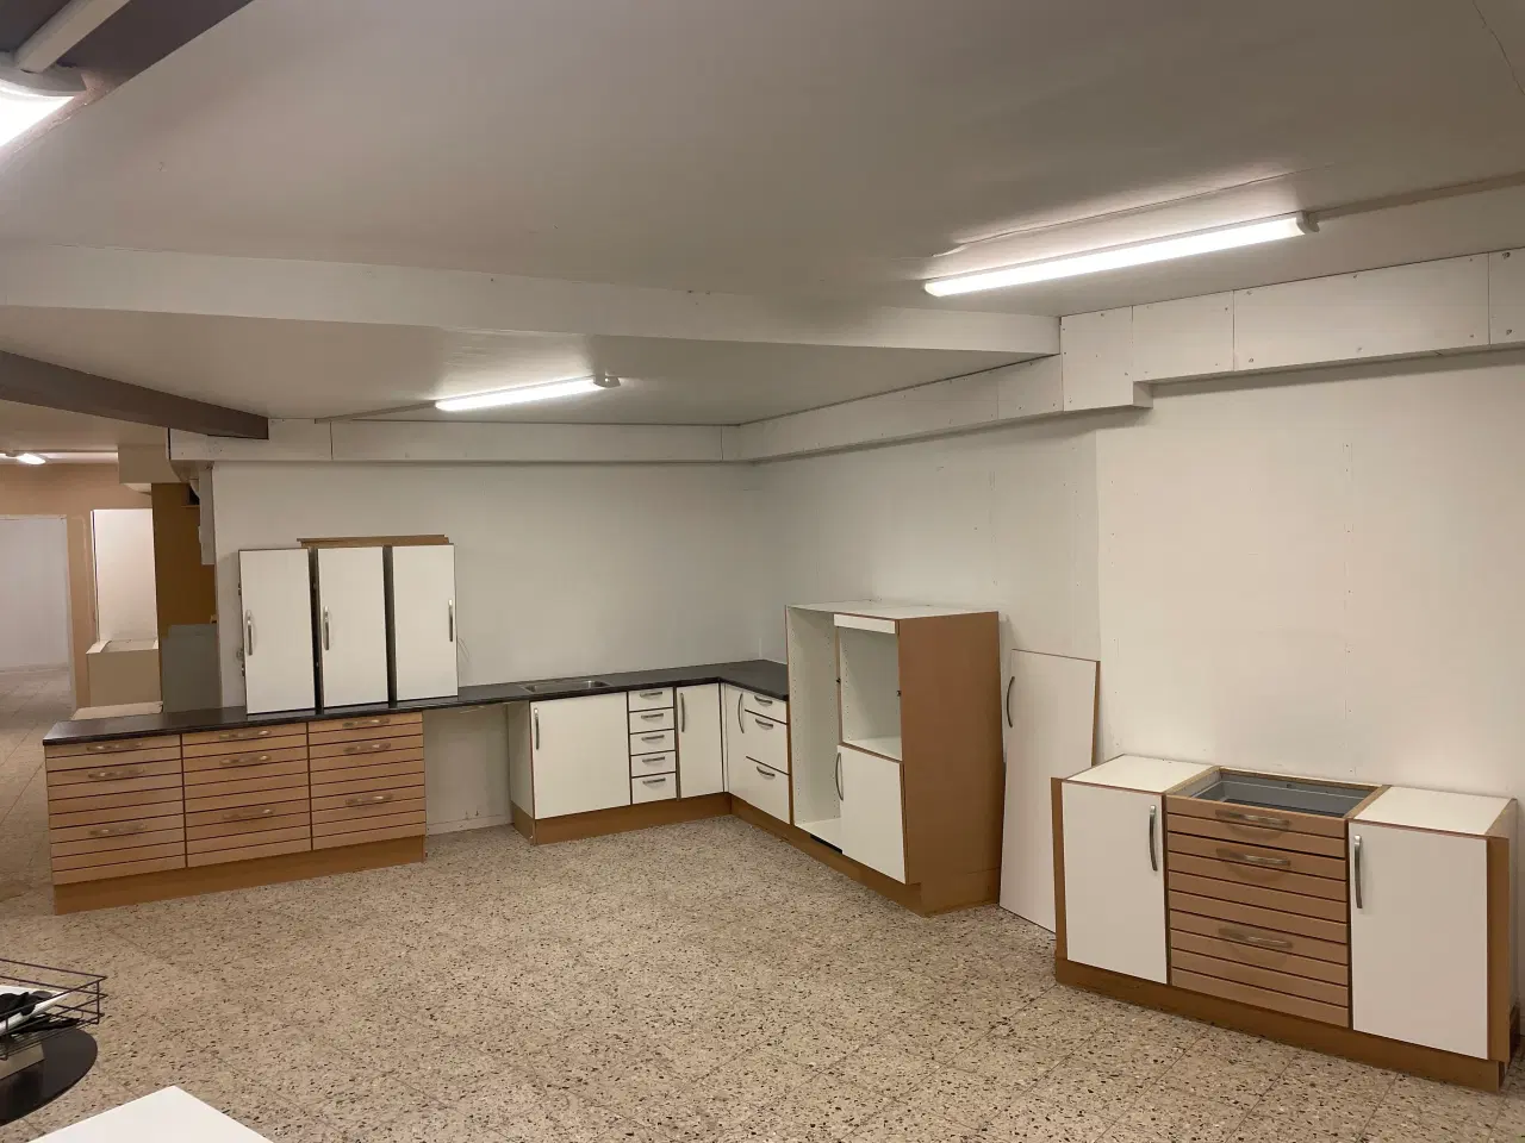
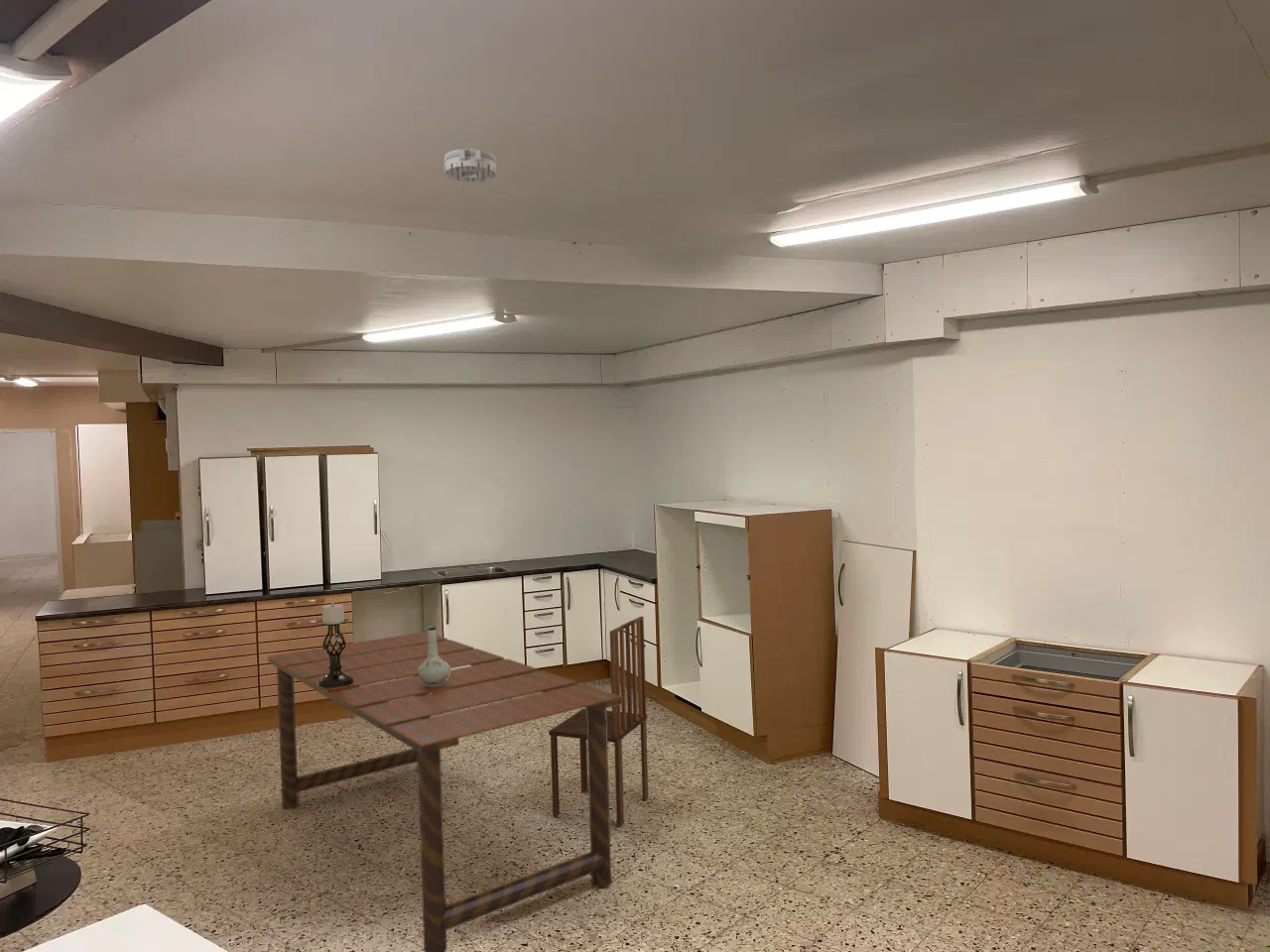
+ dining chair (606, 714)
+ vase (433, 654)
+ smoke detector (470, 165)
+ dining table (427, 757)
+ candle holder (334, 643)
